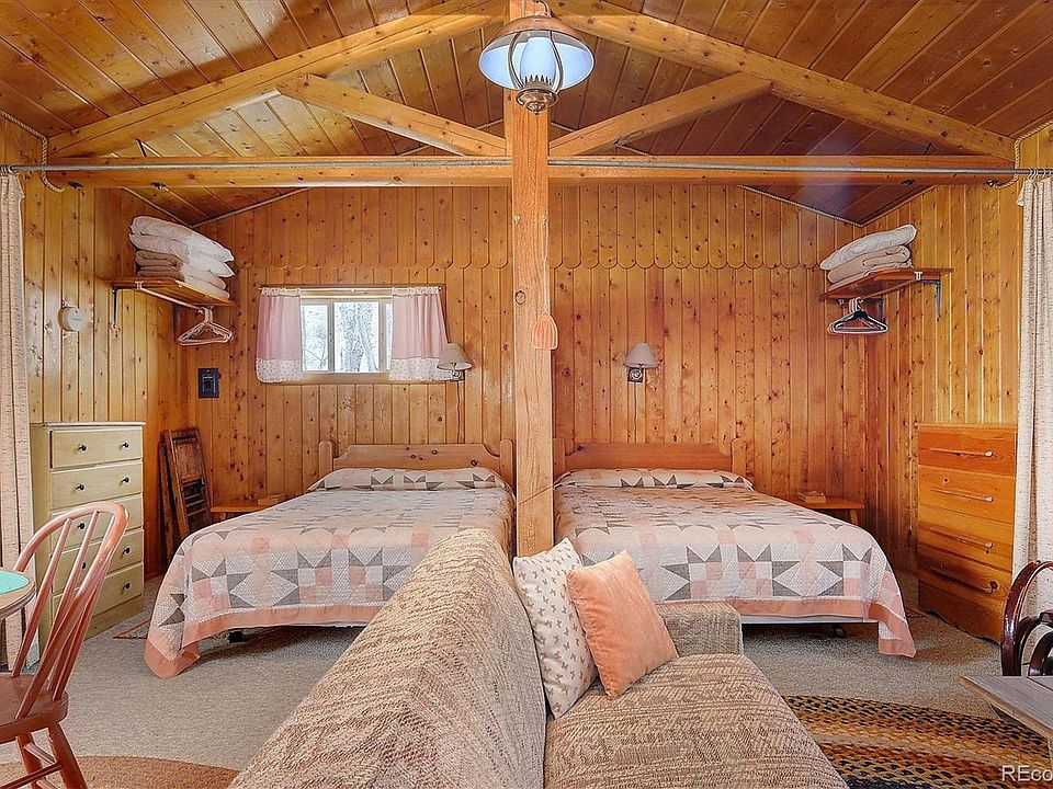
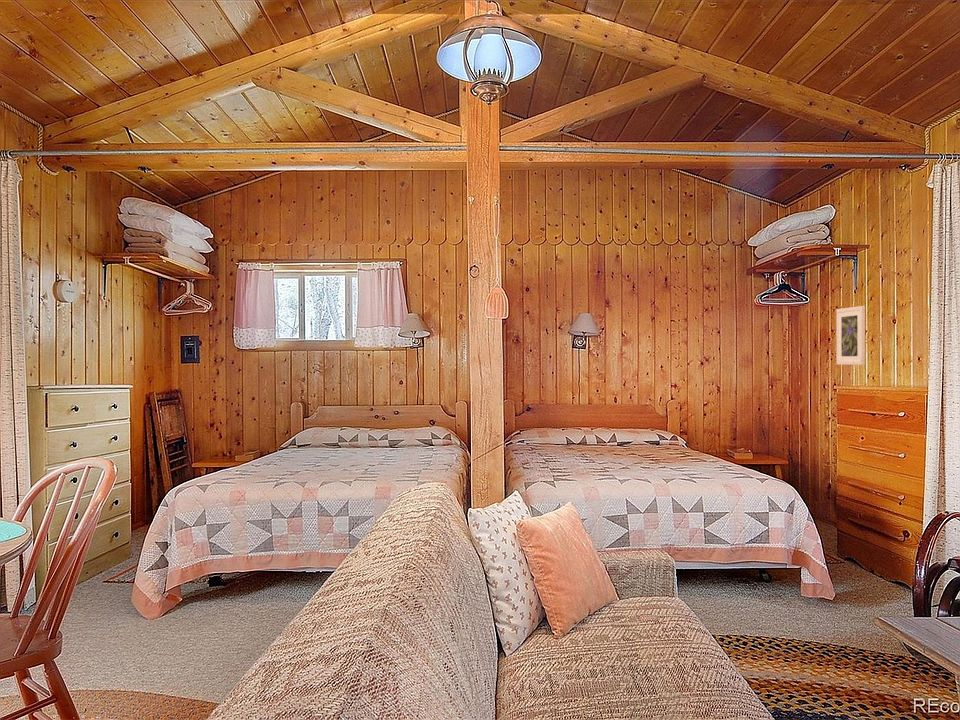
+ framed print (850, 336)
